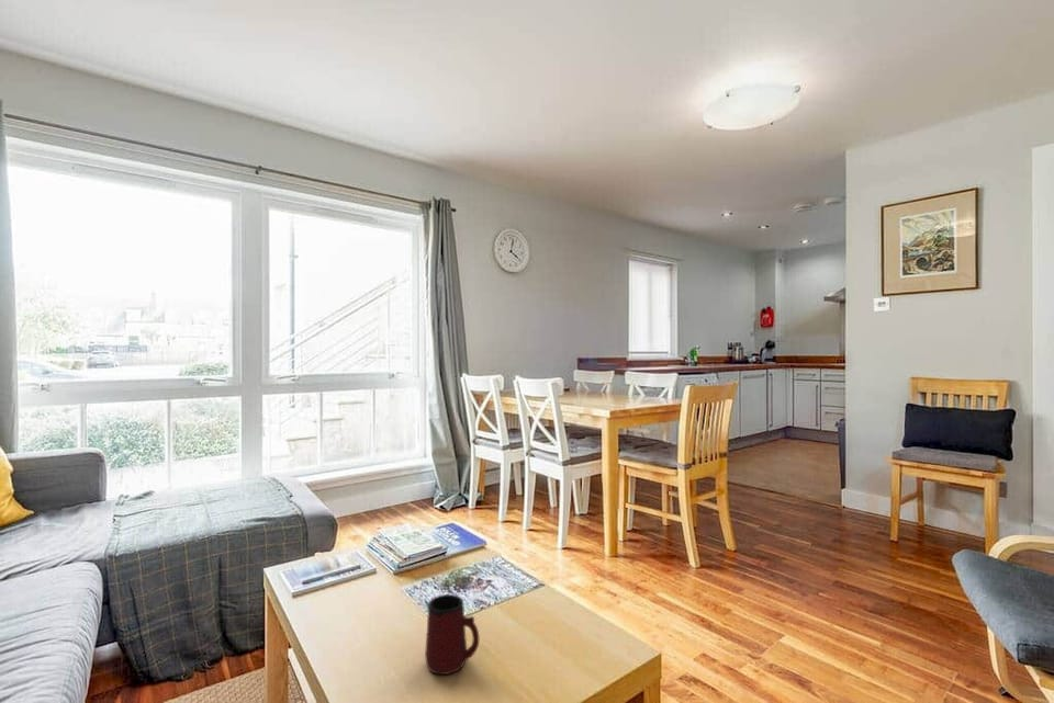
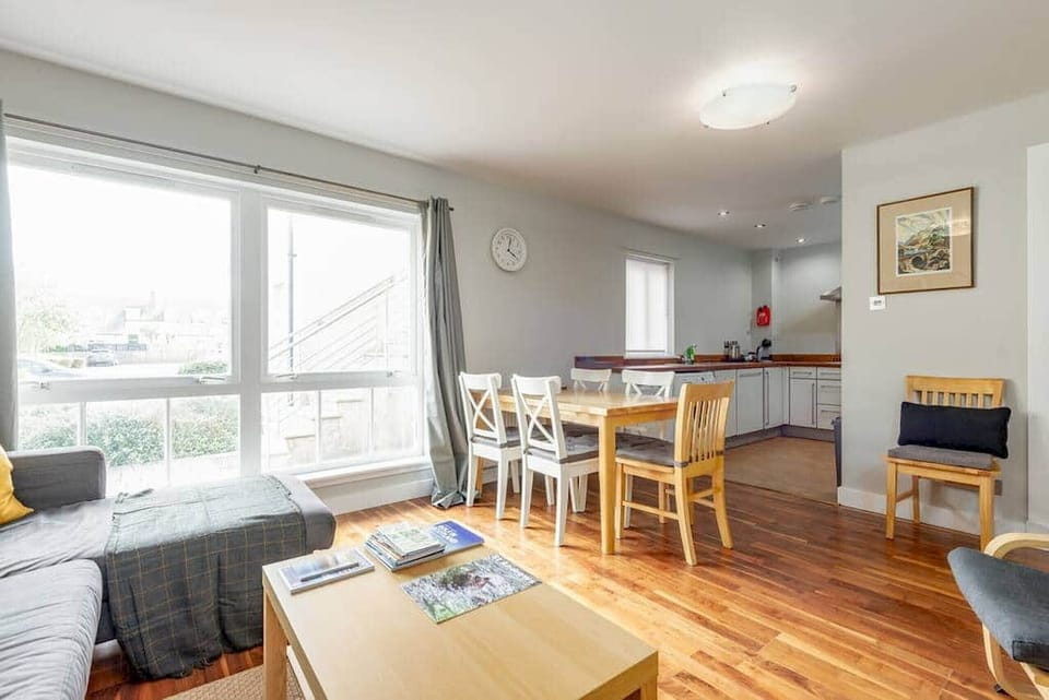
- mug (452, 633)
